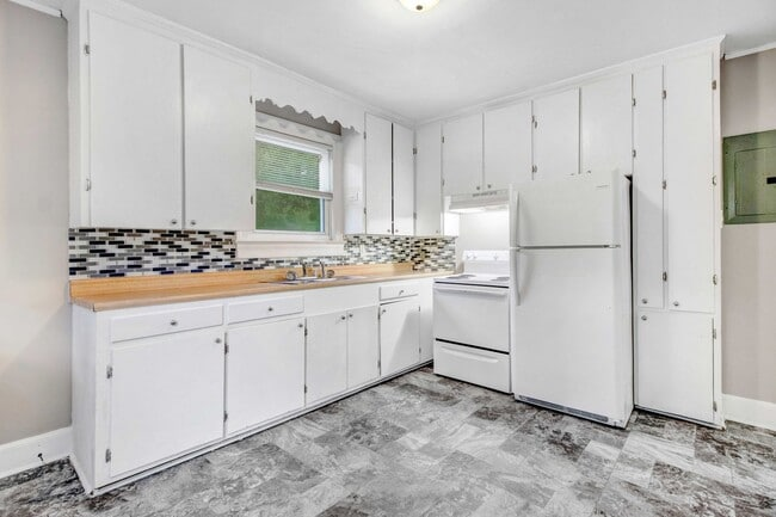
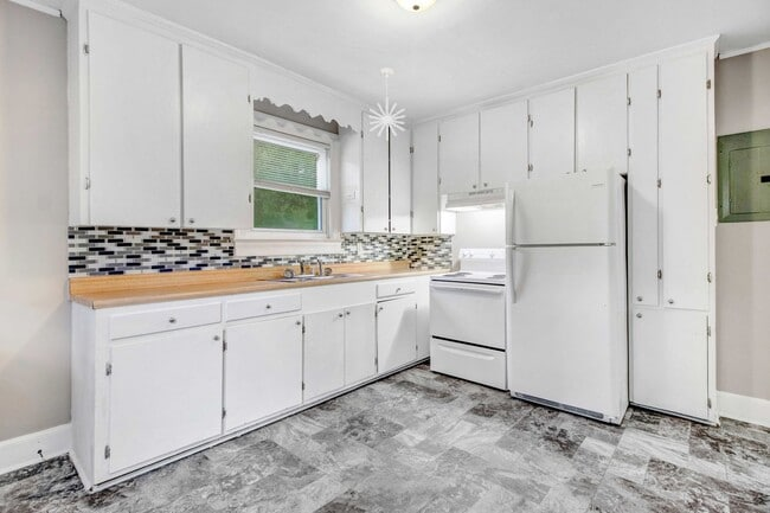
+ pendant light (386, 104)
